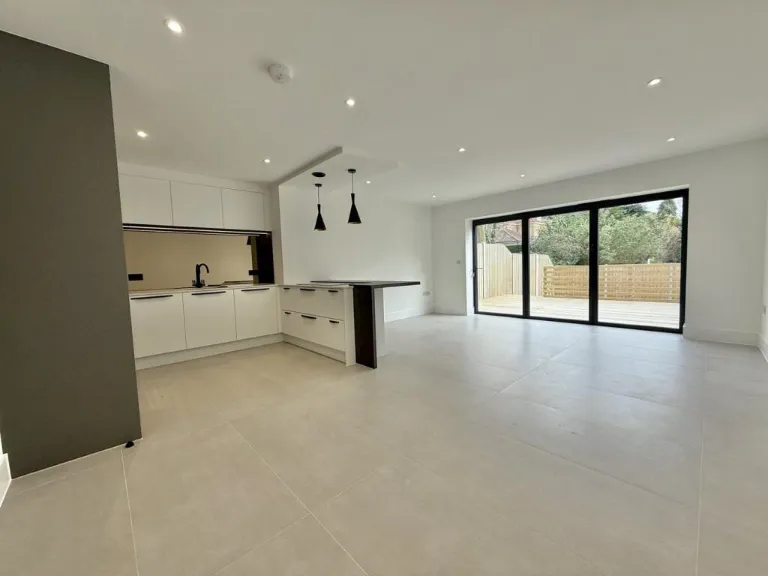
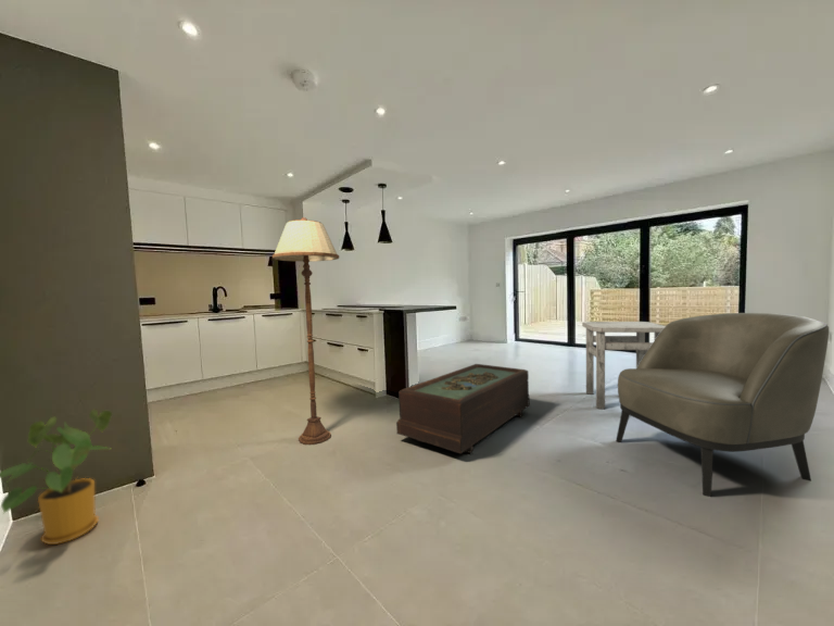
+ house plant (61, 478)
+ floor lamp (309, 329)
+ armchair (713, 387)
+ side table (621, 349)
+ coffee table (469, 401)
